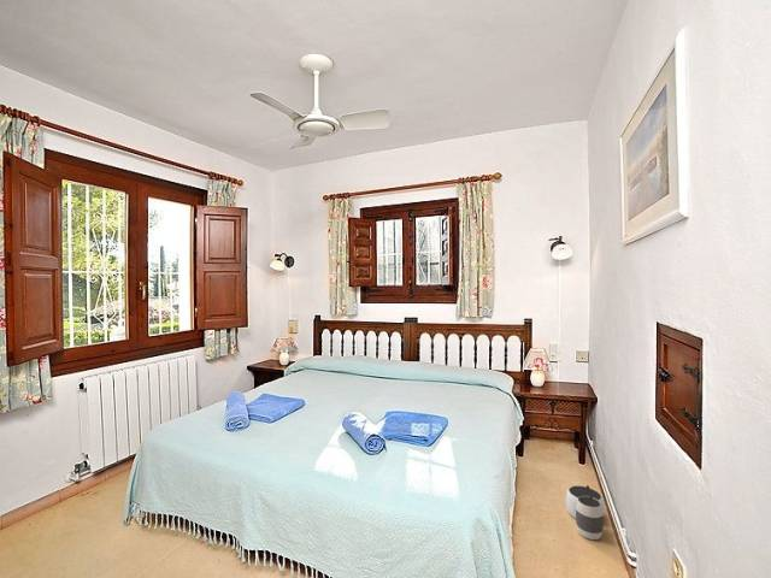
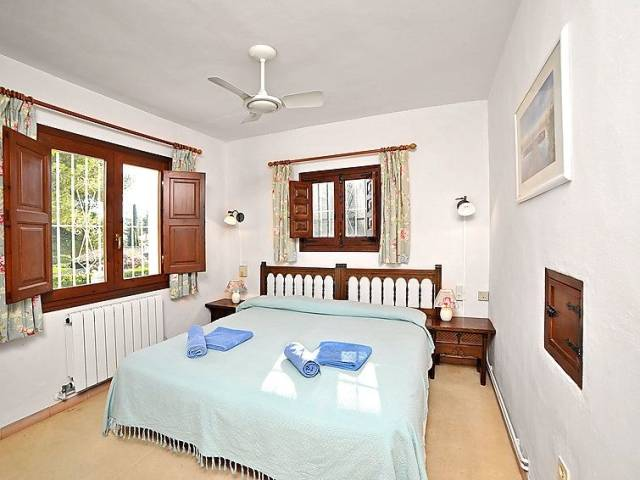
- waste basket (585, 506)
